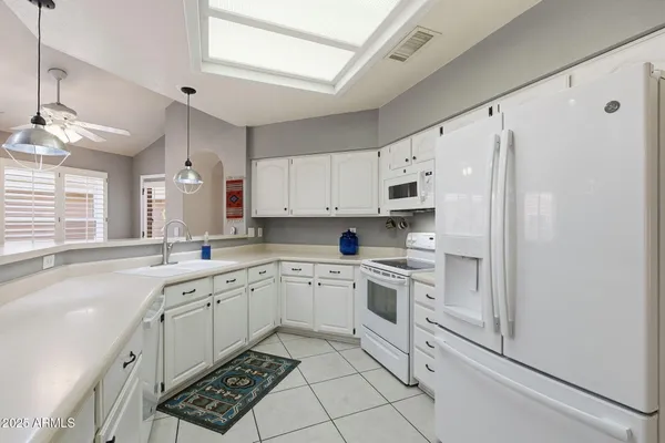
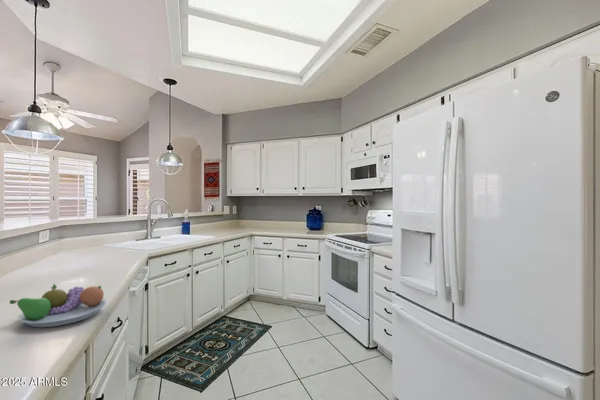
+ fruit bowl (62, 301)
